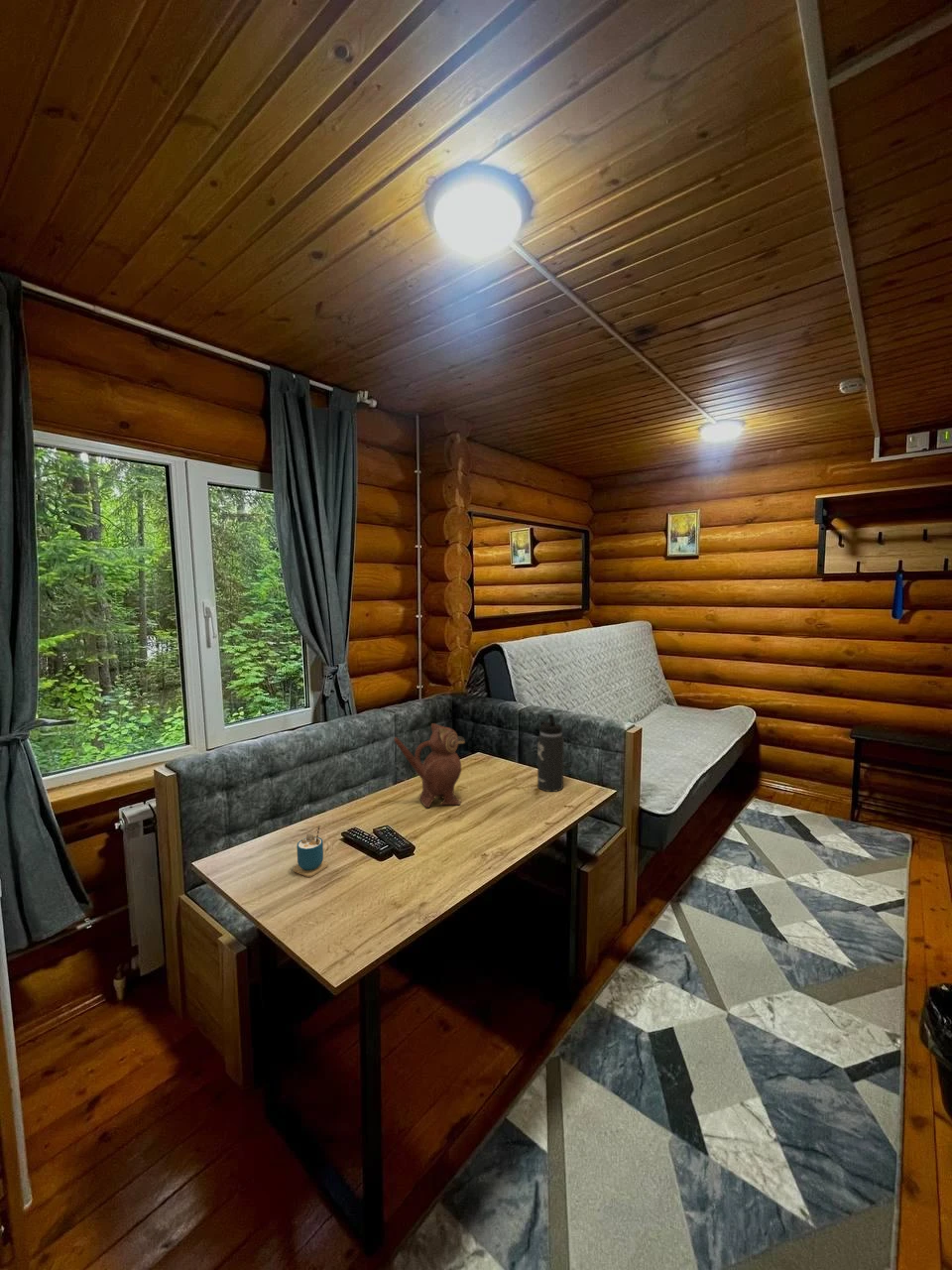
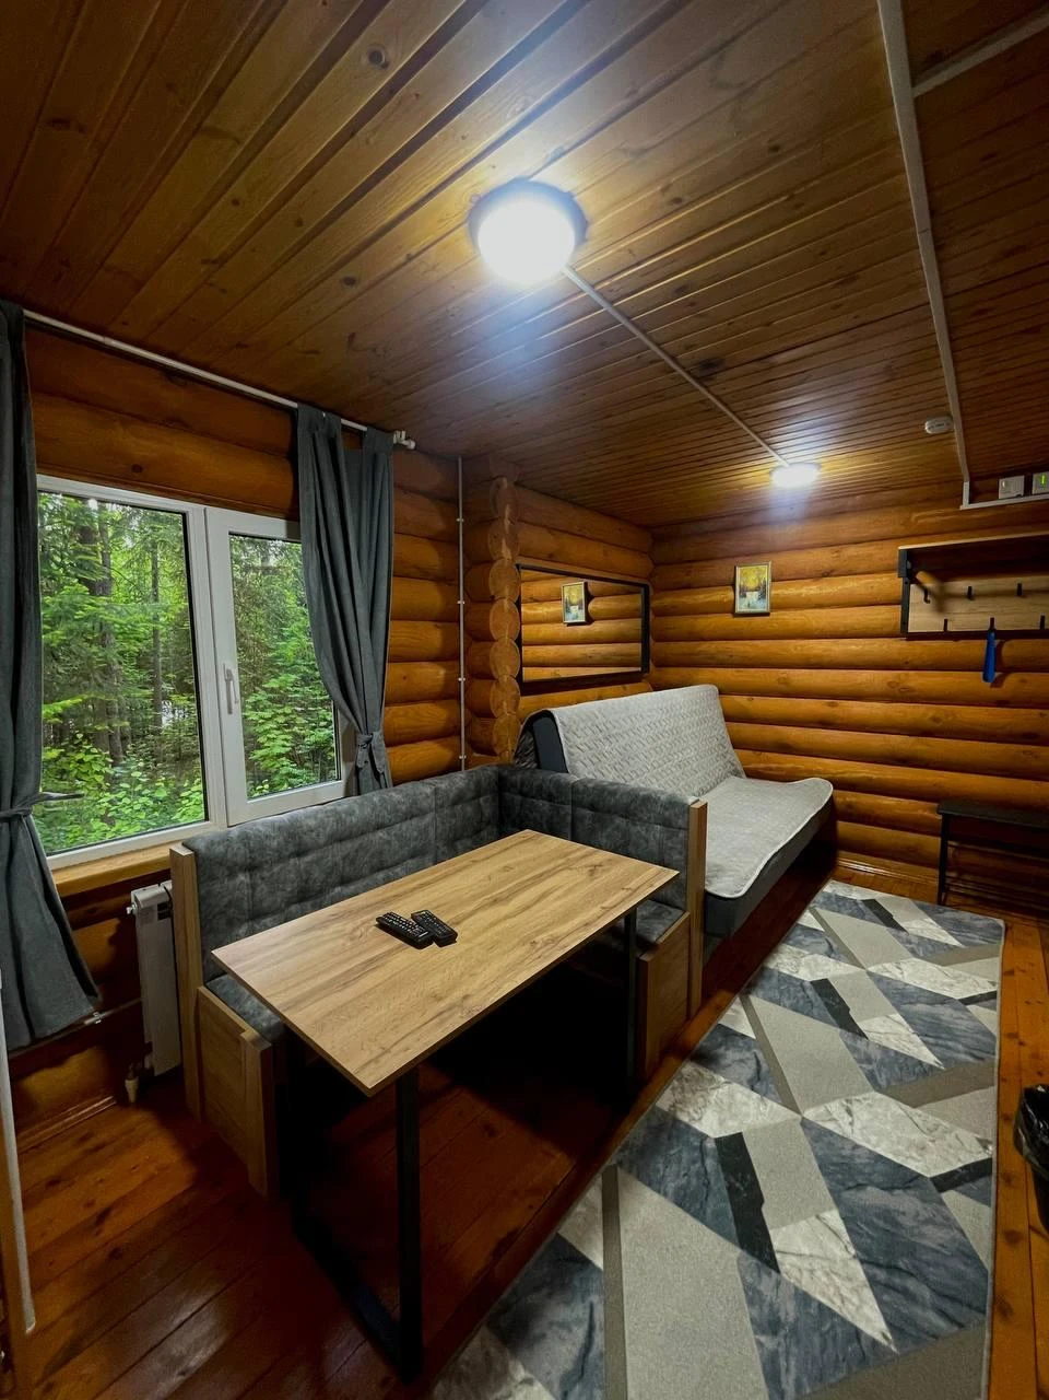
- cup (309, 846)
- teapot (433, 765)
- thermos bottle (548, 749)
